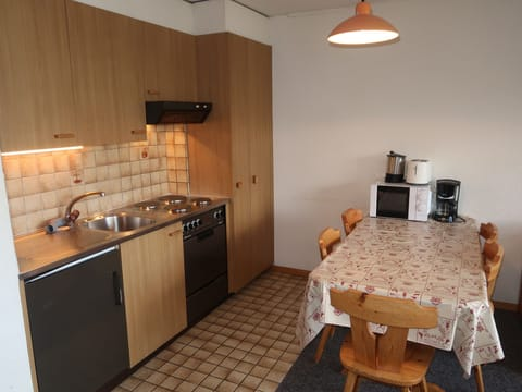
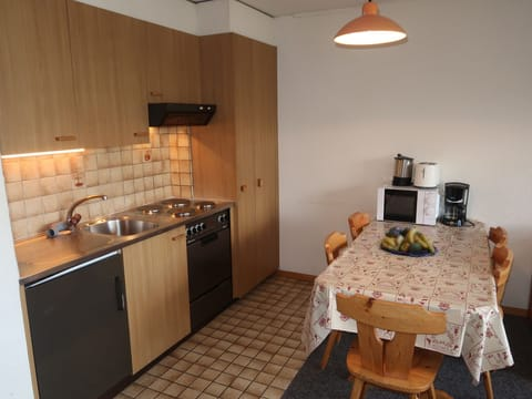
+ fruit bowl (408, 238)
